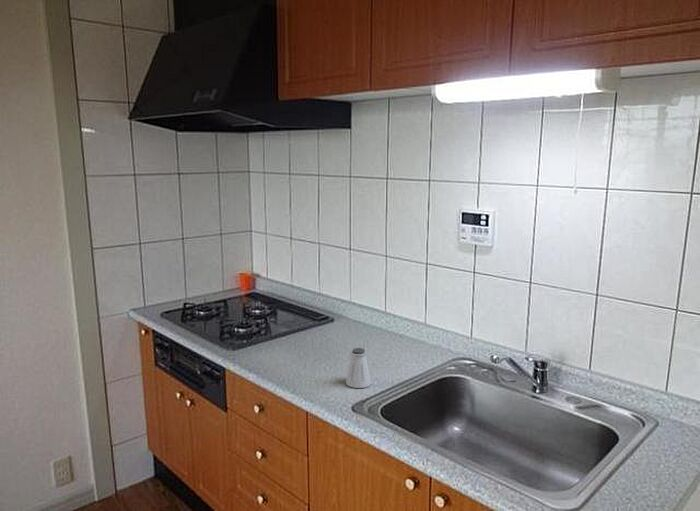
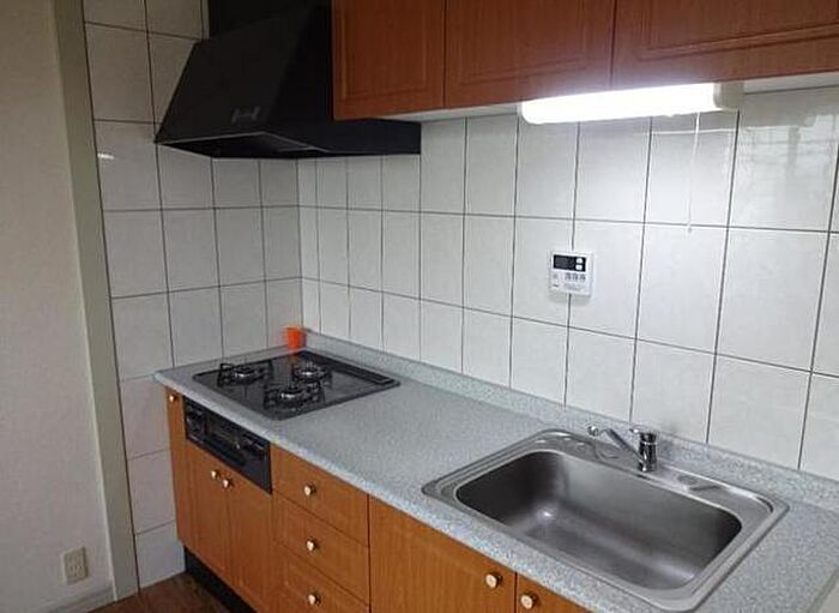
- saltshaker (358, 366)
